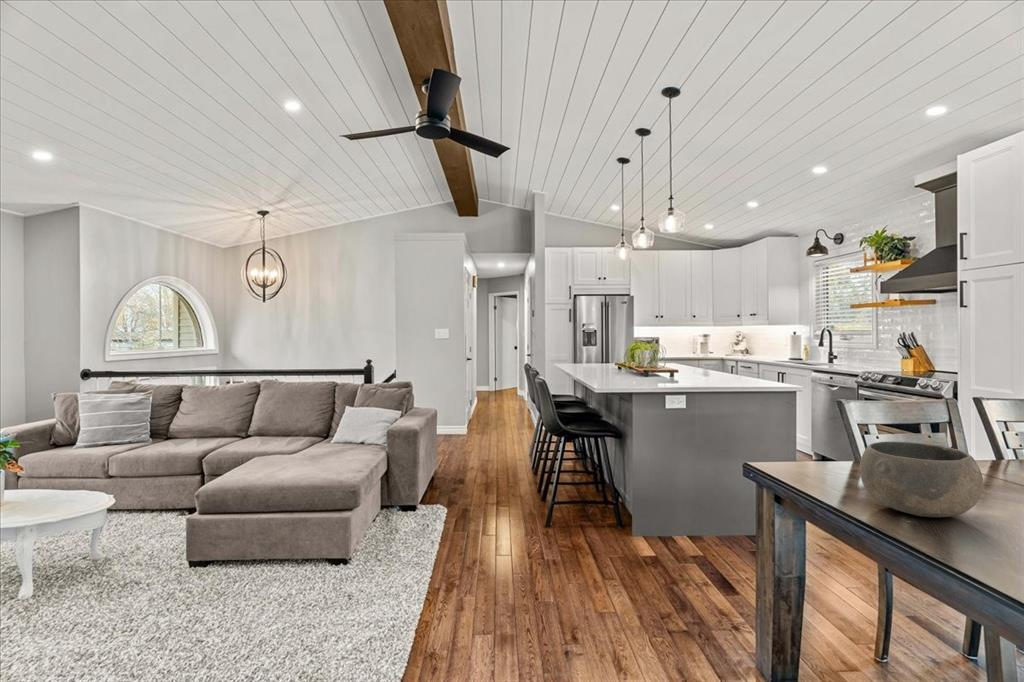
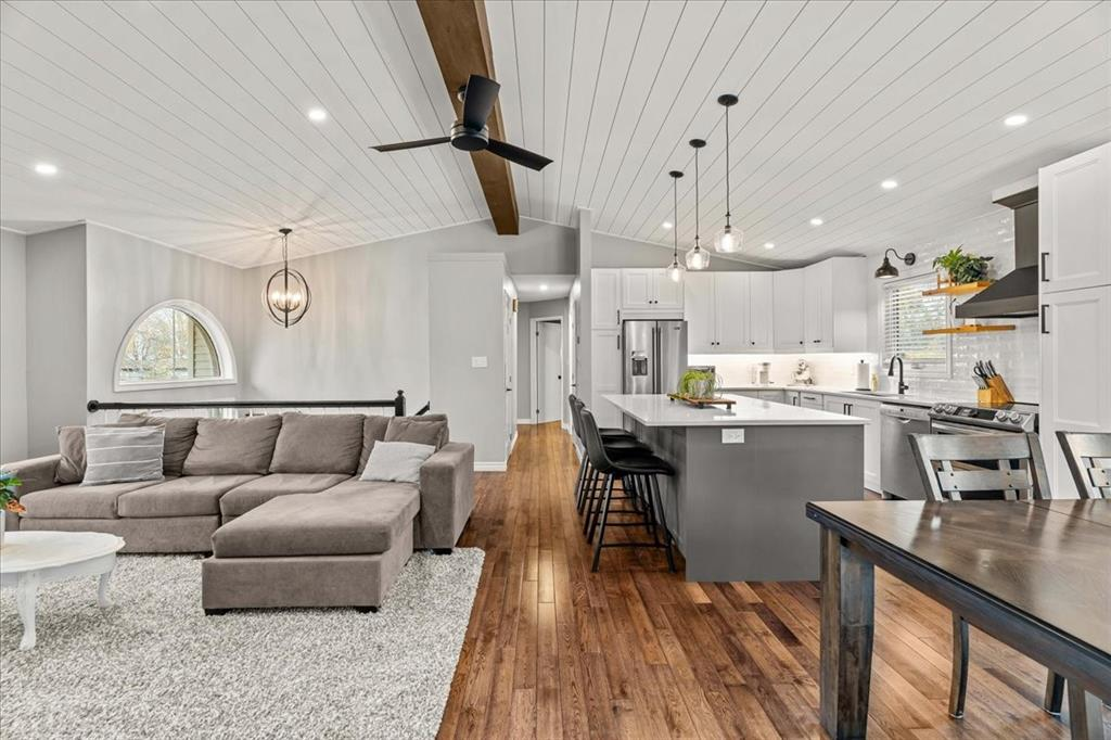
- bowl (917, 480)
